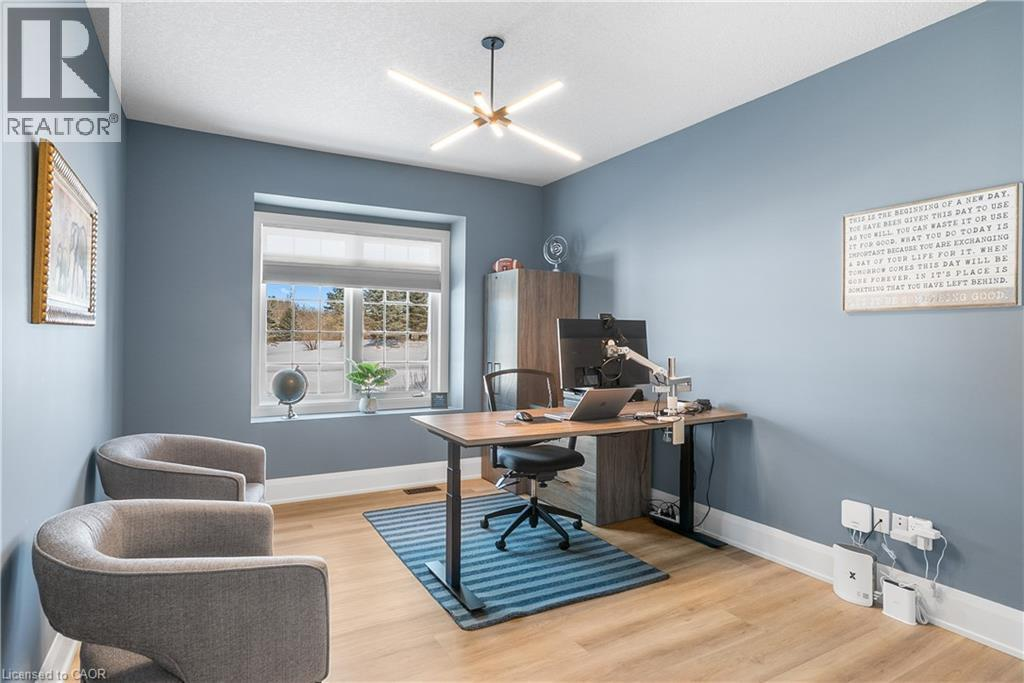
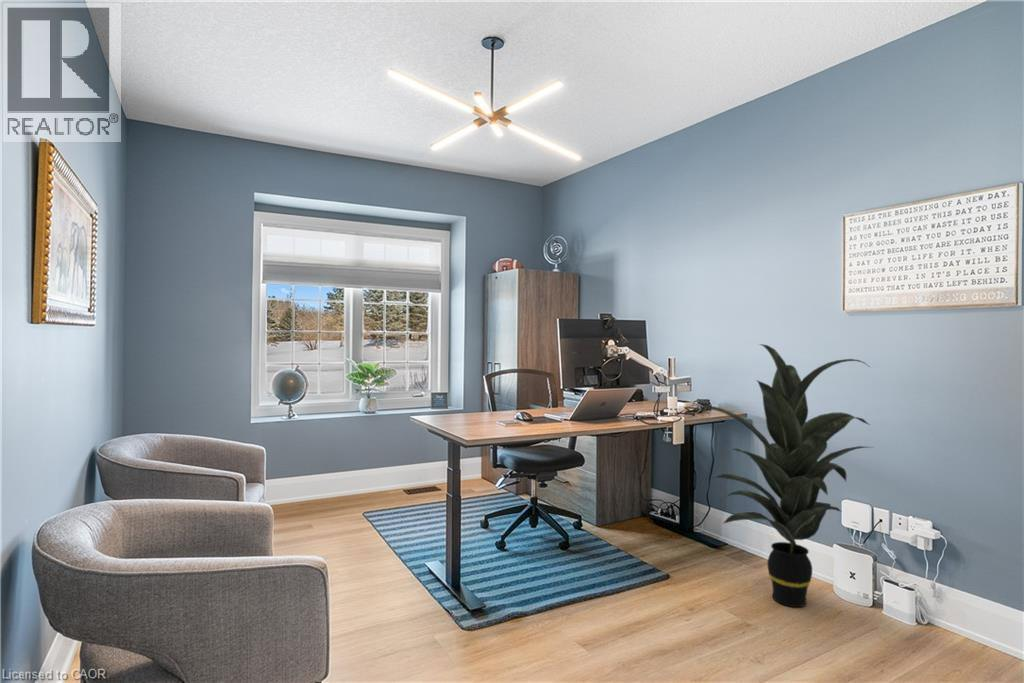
+ indoor plant (785, 469)
